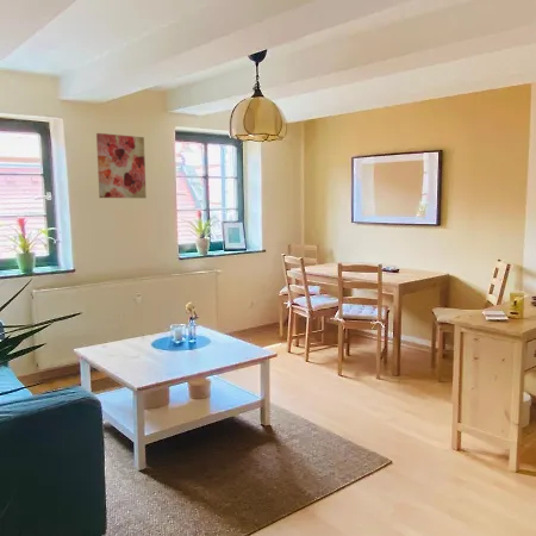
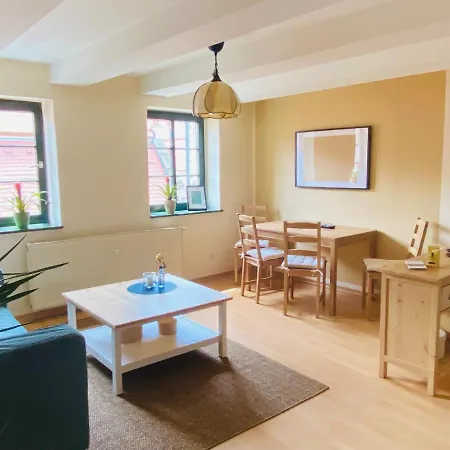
- wall art (121, 167)
